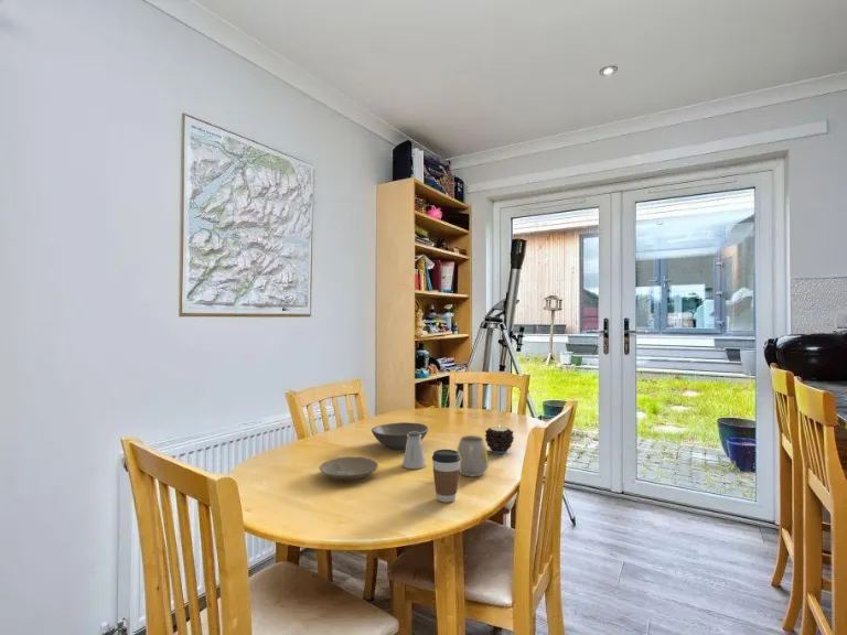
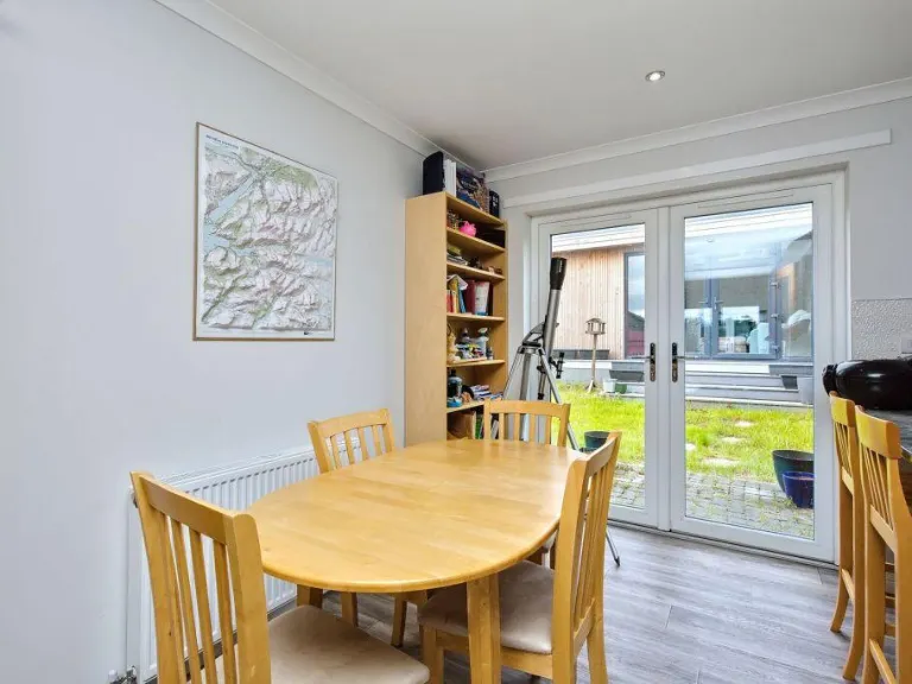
- soup bowl (399, 437)
- coffee cup (446, 475)
- candle (498, 437)
- plate (349, 470)
- mug (471, 456)
- saltshaker (414, 449)
